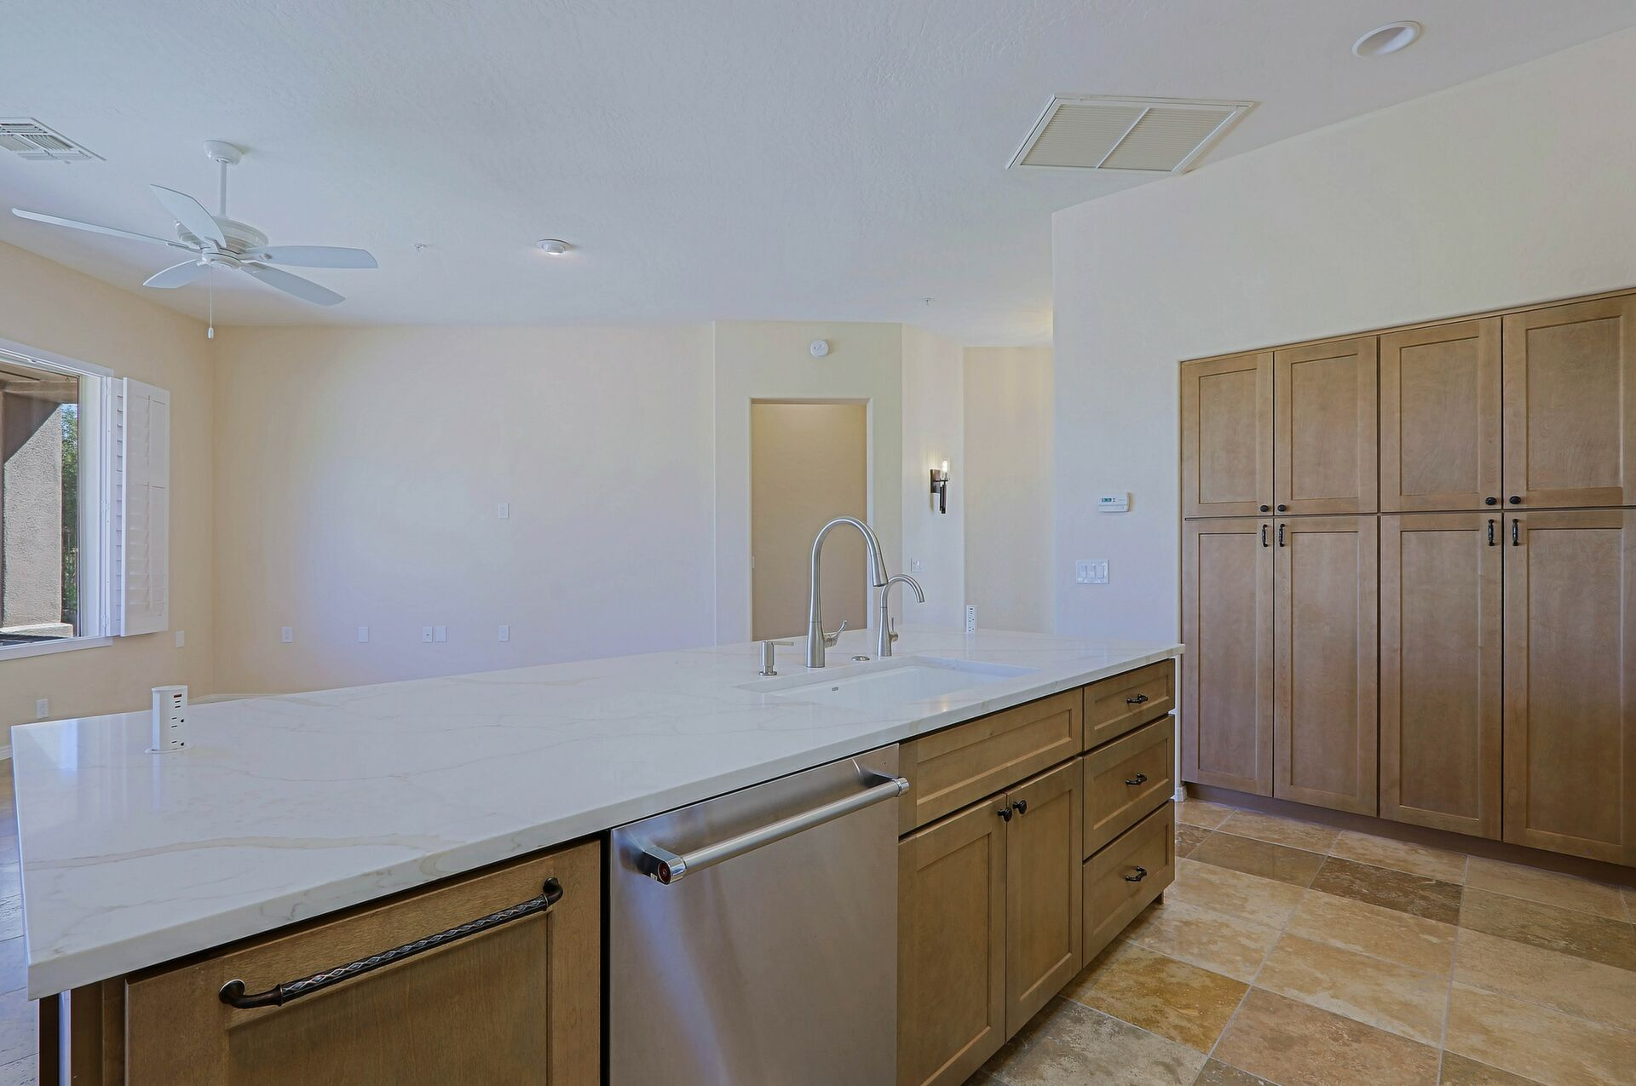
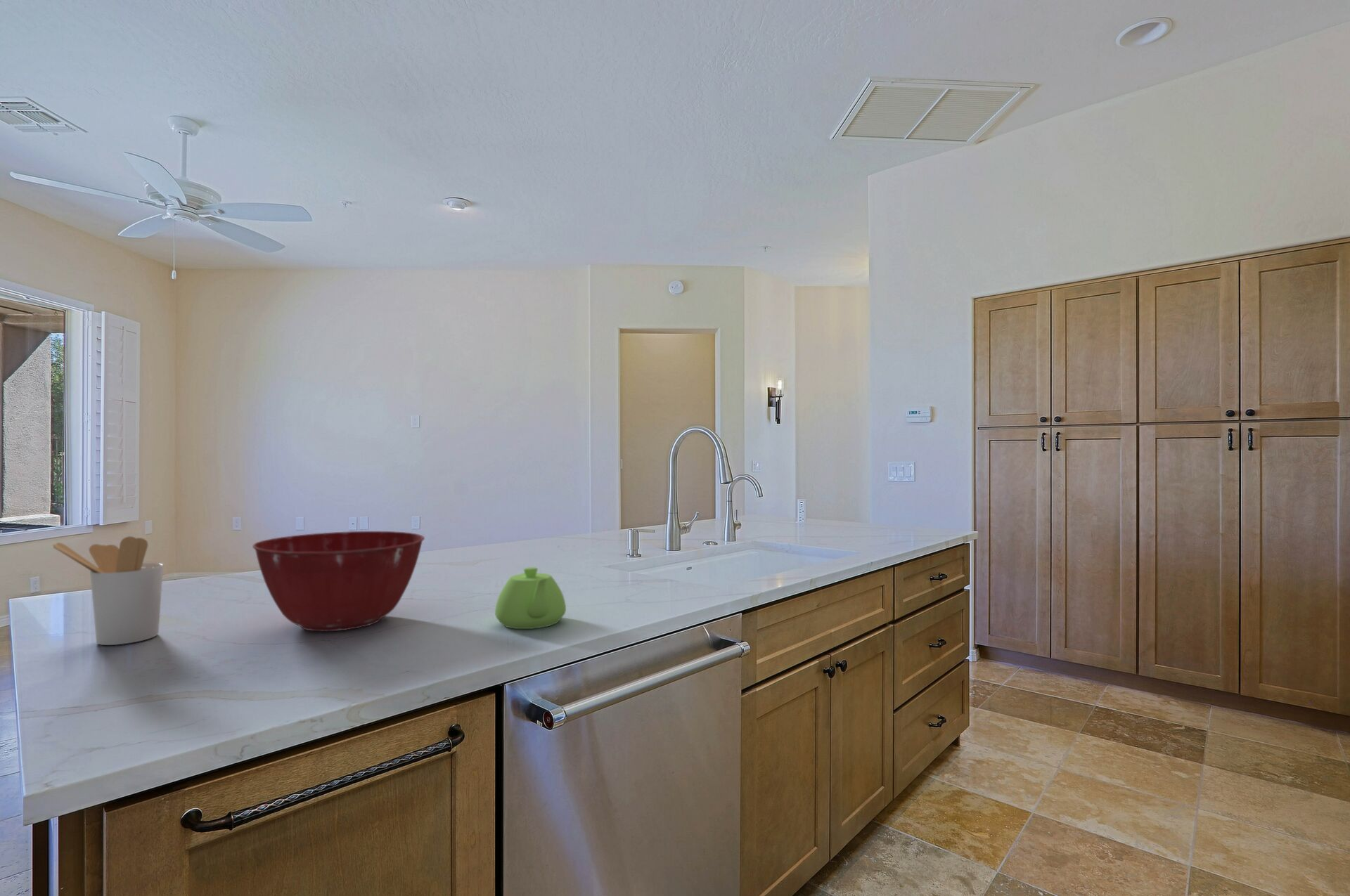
+ utensil holder (108, 588)
+ teapot (532, 595)
+ mixing bowl (343, 580)
